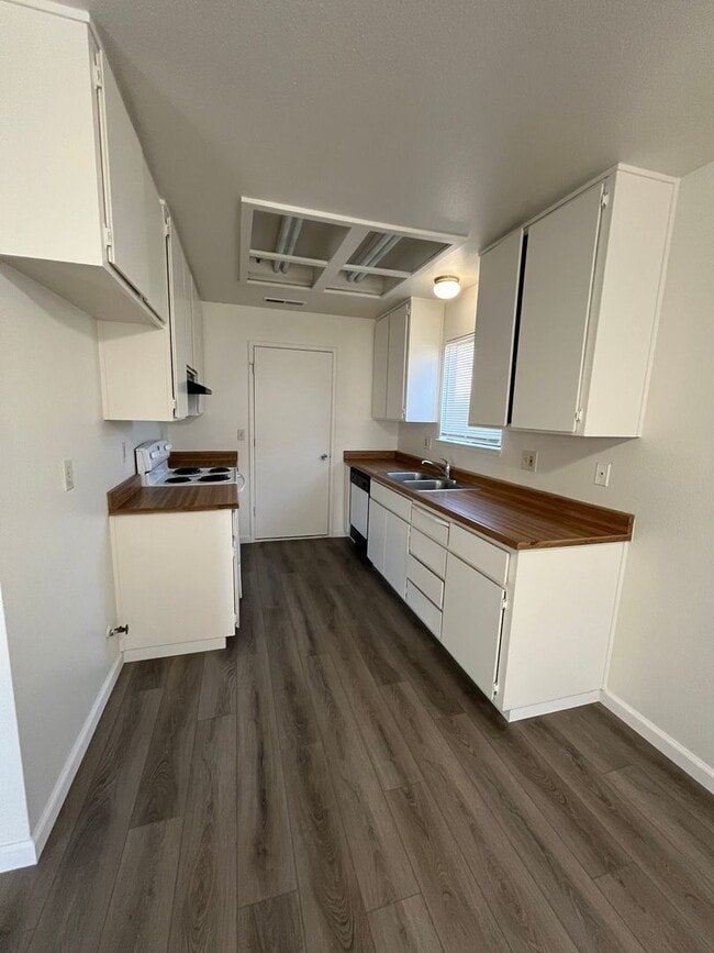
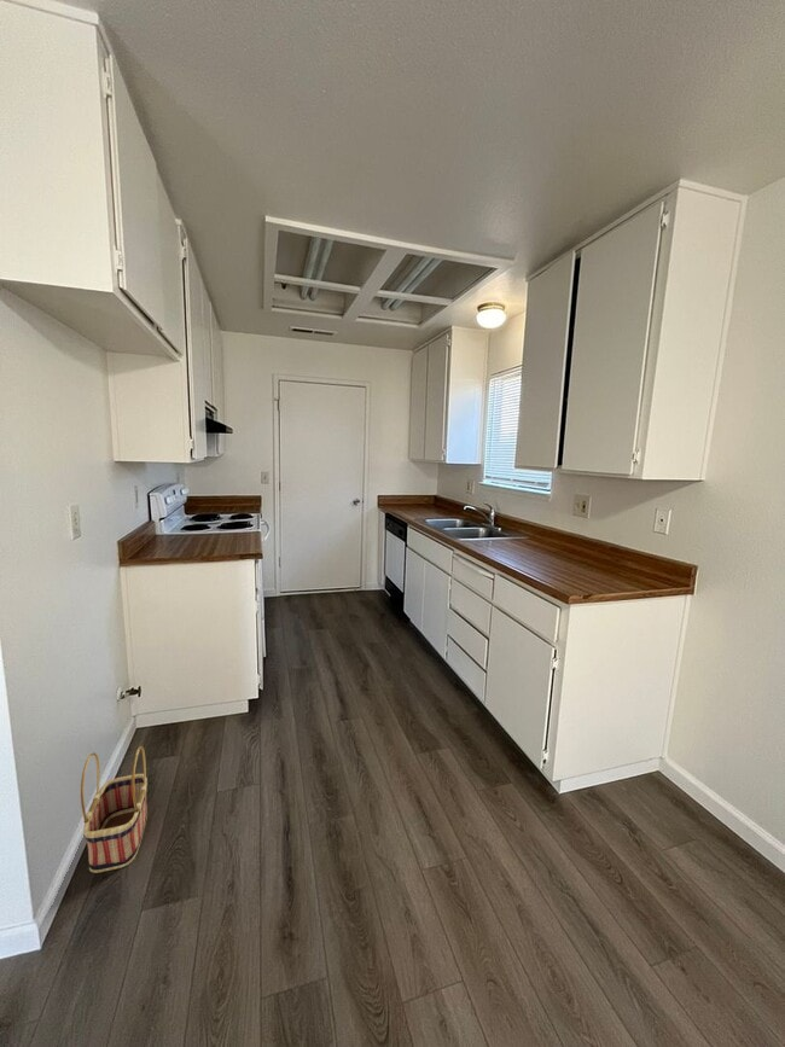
+ basket (116, 797)
